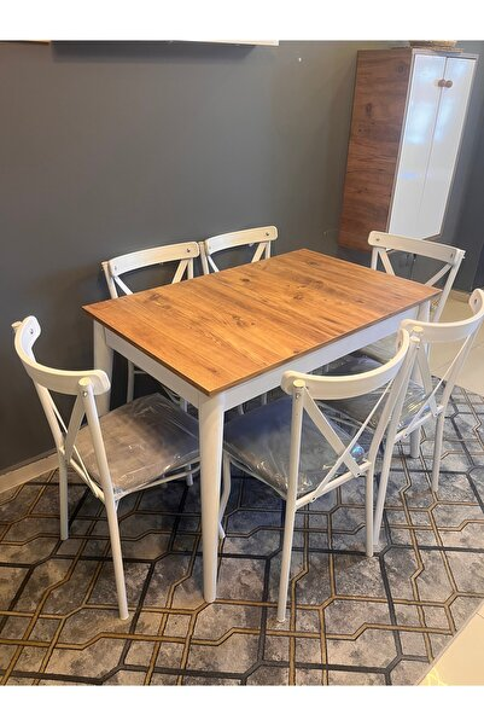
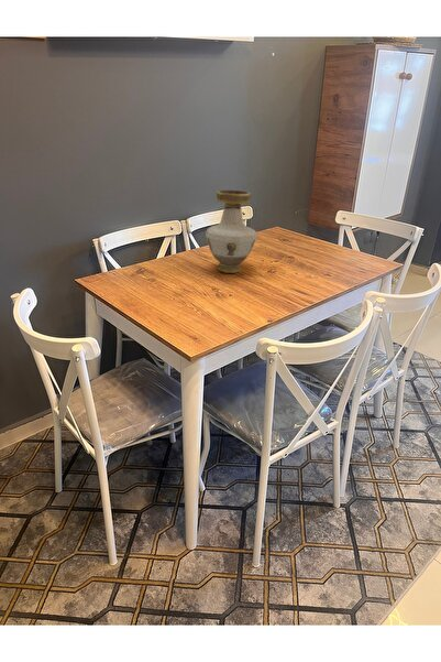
+ vase (231, 231)
